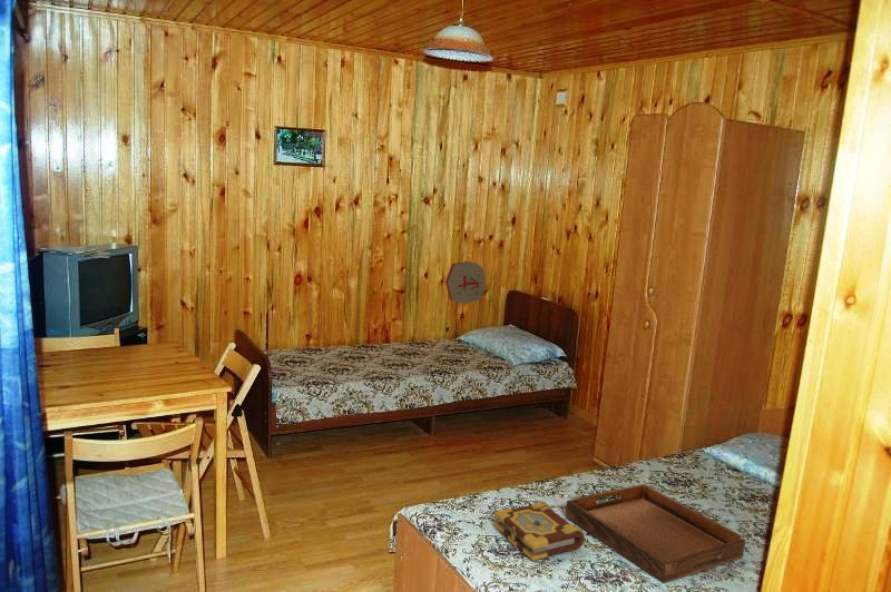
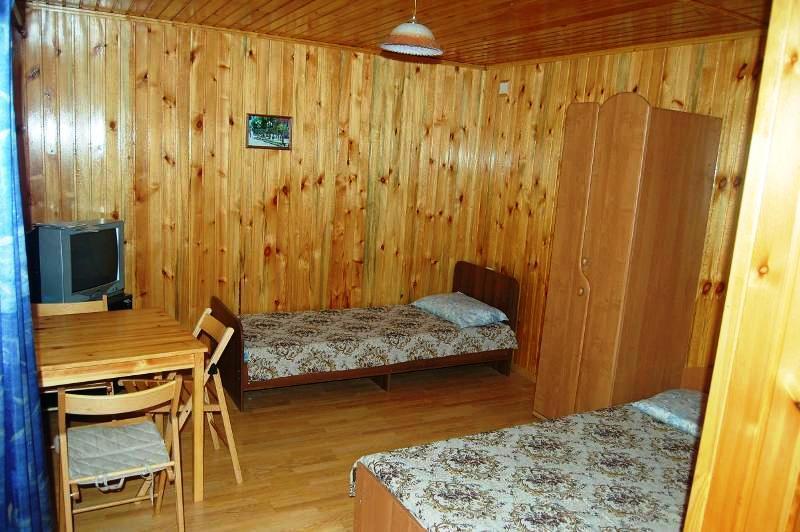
- decorative plate (466, 282)
- book (536, 526)
- serving tray (653, 527)
